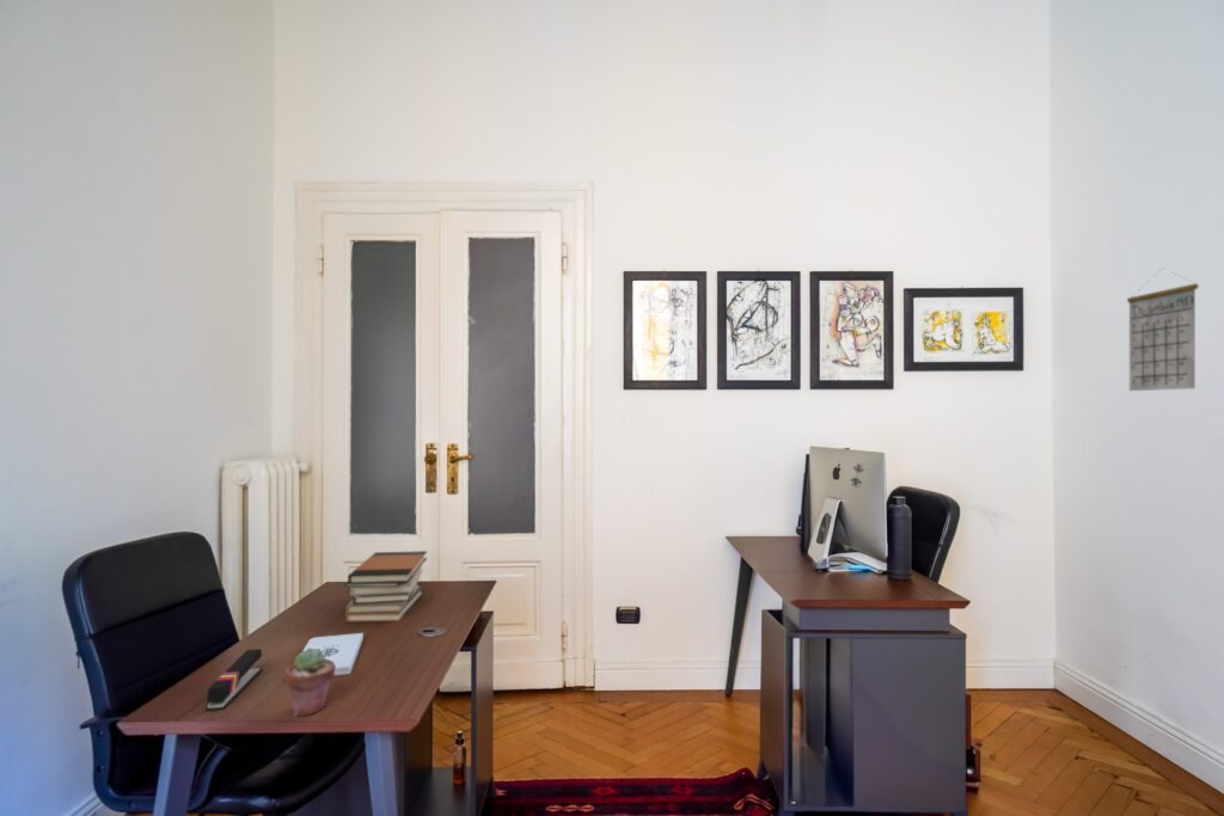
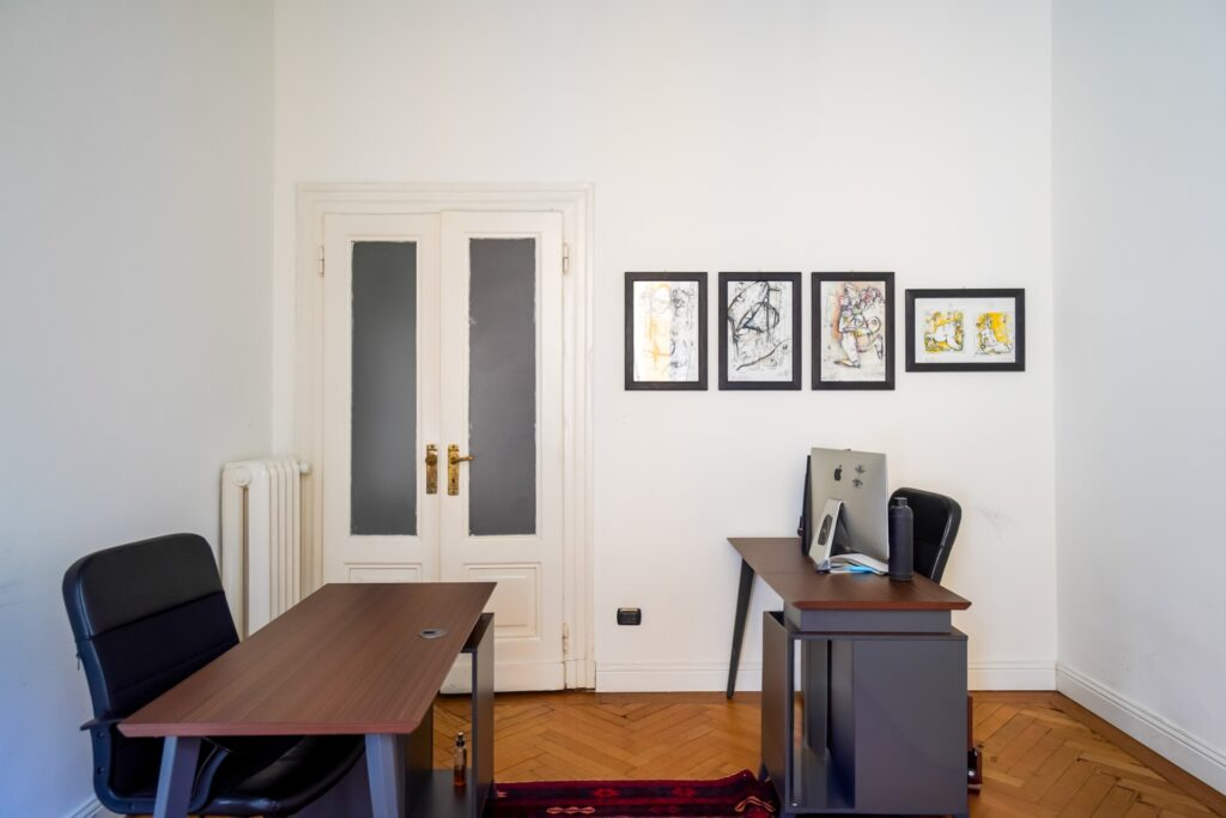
- potted succulent (310, 679)
- book stack (388, 583)
- notepad (329, 654)
- calendar (1161, 329)
- stapler (235, 676)
